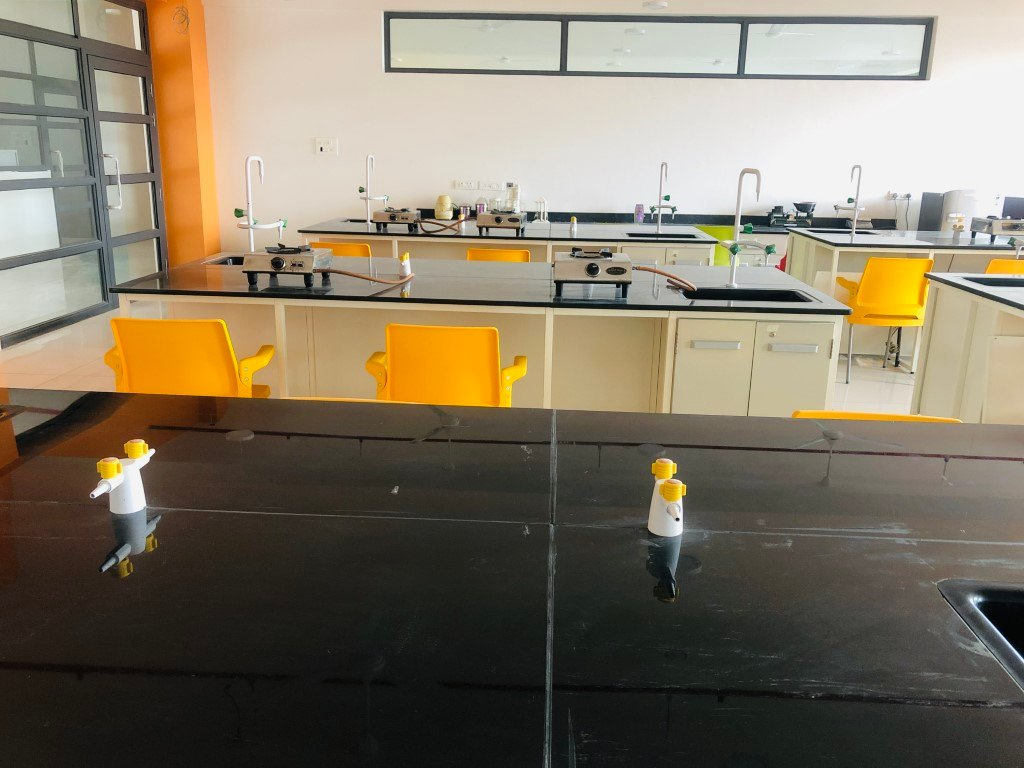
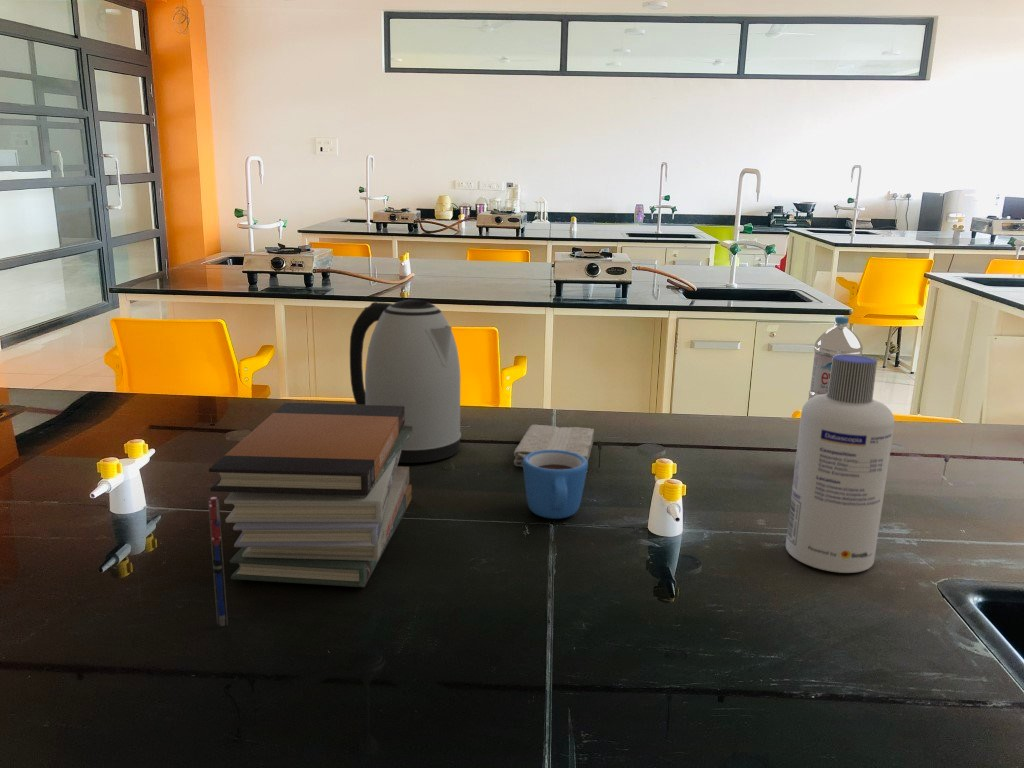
+ kettle (399, 372)
+ water bottle (827, 392)
+ washcloth (555, 444)
+ book stack (325, 485)
+ mug (555, 490)
+ screw cap bottle (841, 459)
+ pen (217, 562)
